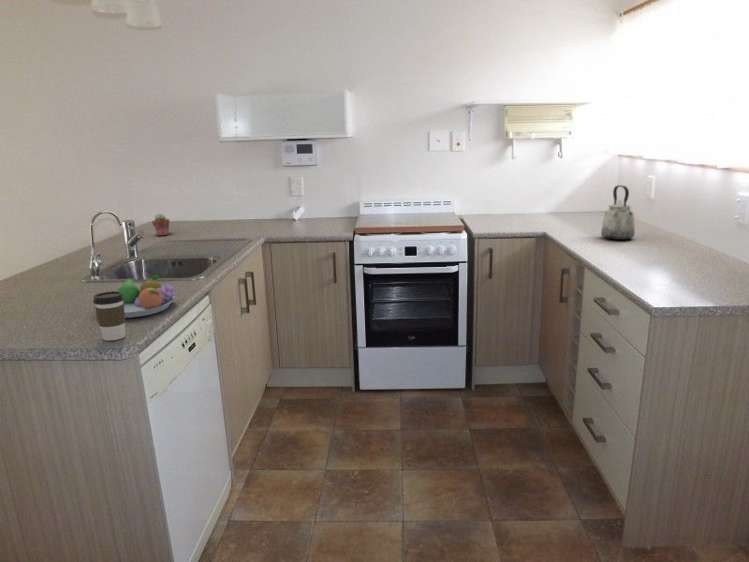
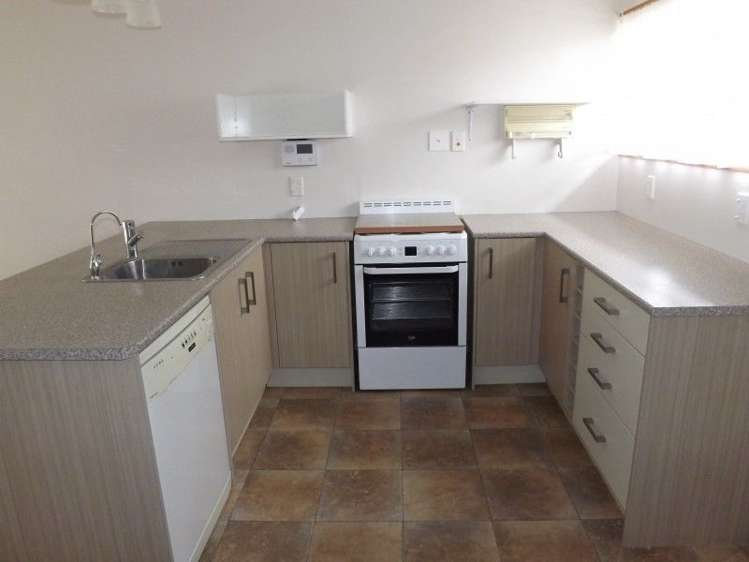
- kettle (621, 213)
- potted succulent (161, 224)
- coffee cup (111, 316)
- fruit bowl (136, 294)
